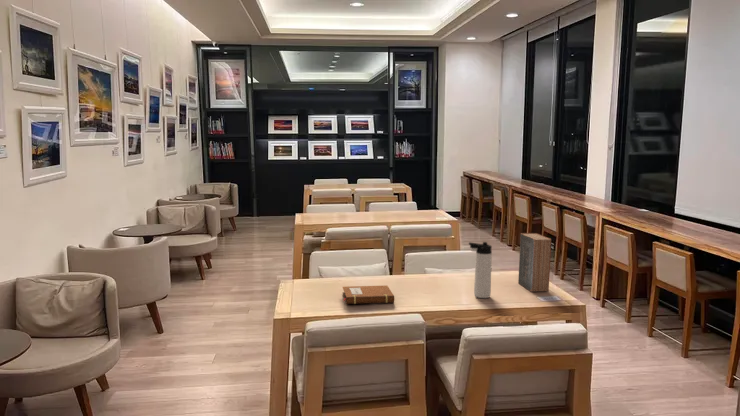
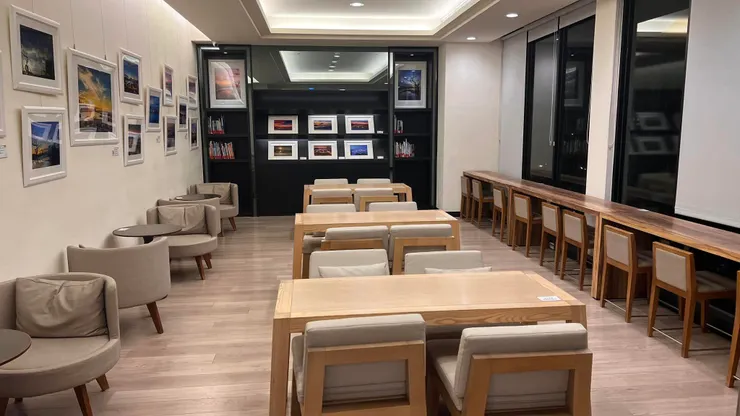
- thermos bottle (479, 269)
- notebook (366, 294)
- book (533, 261)
